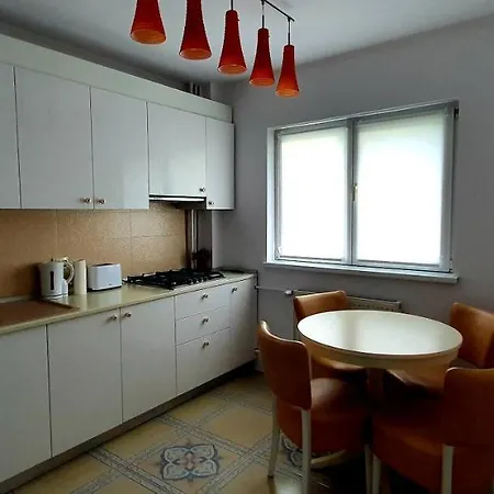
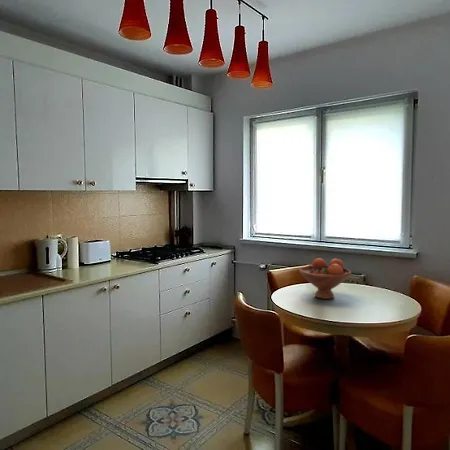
+ fruit bowl (324, 278)
